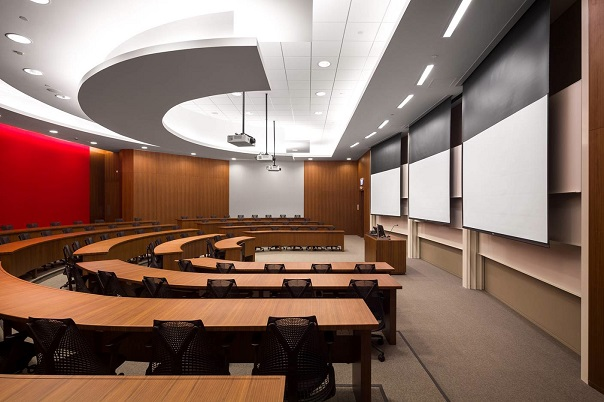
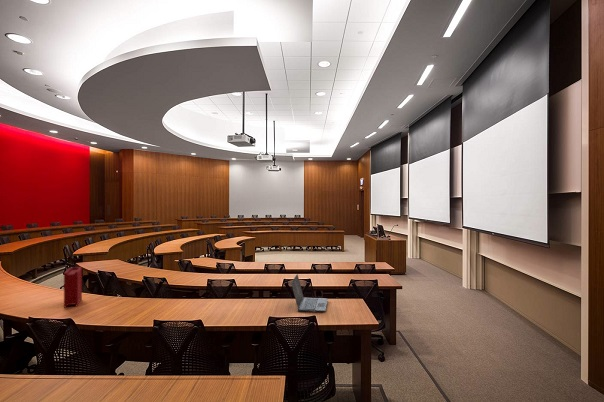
+ binder (73, 286)
+ laptop computer (310, 298)
